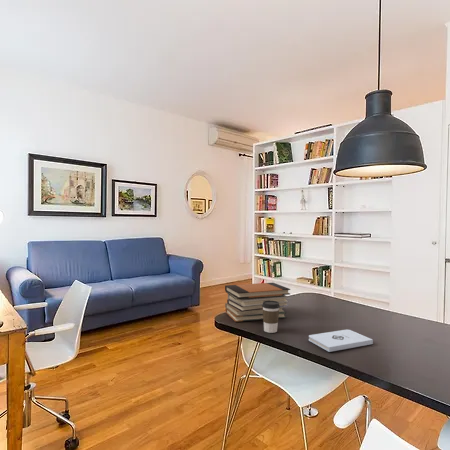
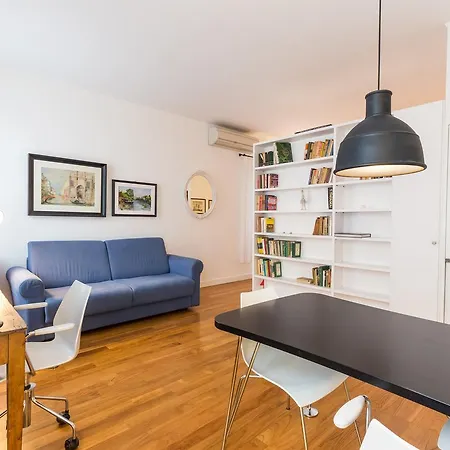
- notepad (339, 339)
- book stack (256, 301)
- coffee cup (270, 316)
